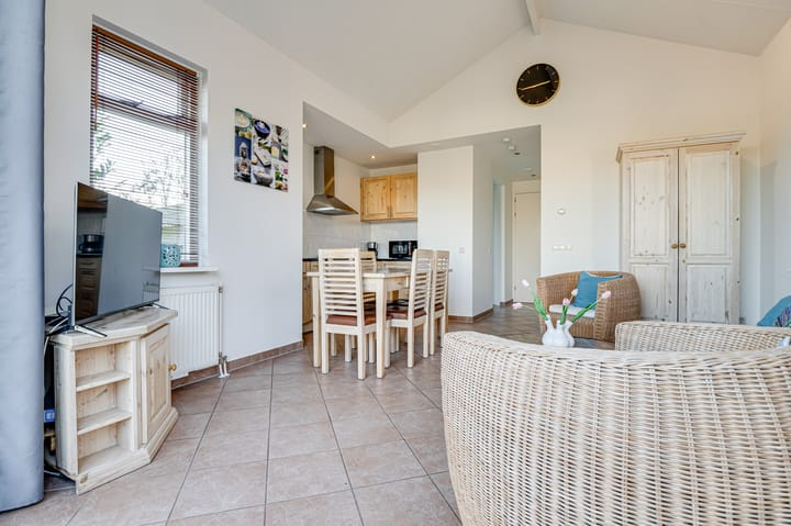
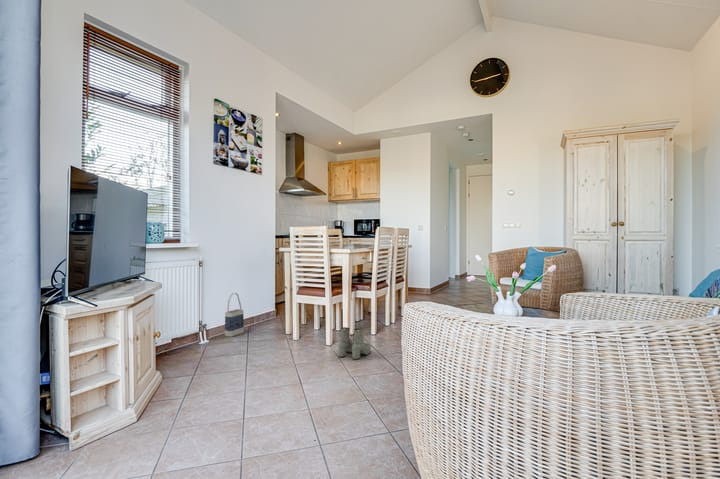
+ bag (234, 313)
+ boots (354, 340)
